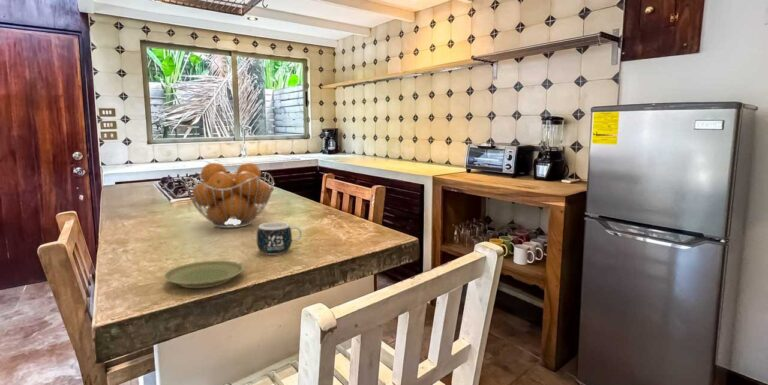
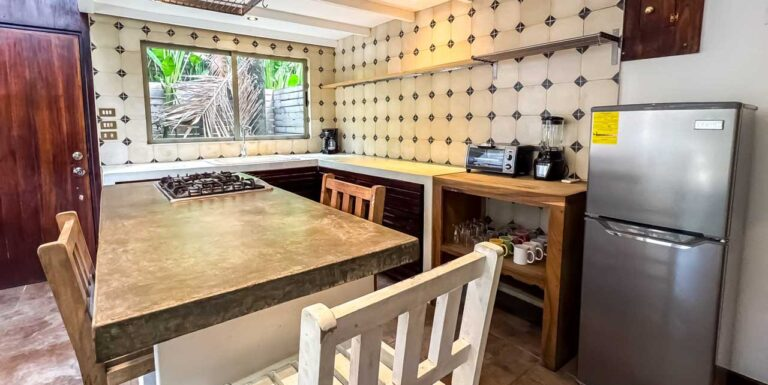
- fruit basket (231, 193)
- mug (280, 237)
- plate (205, 275)
